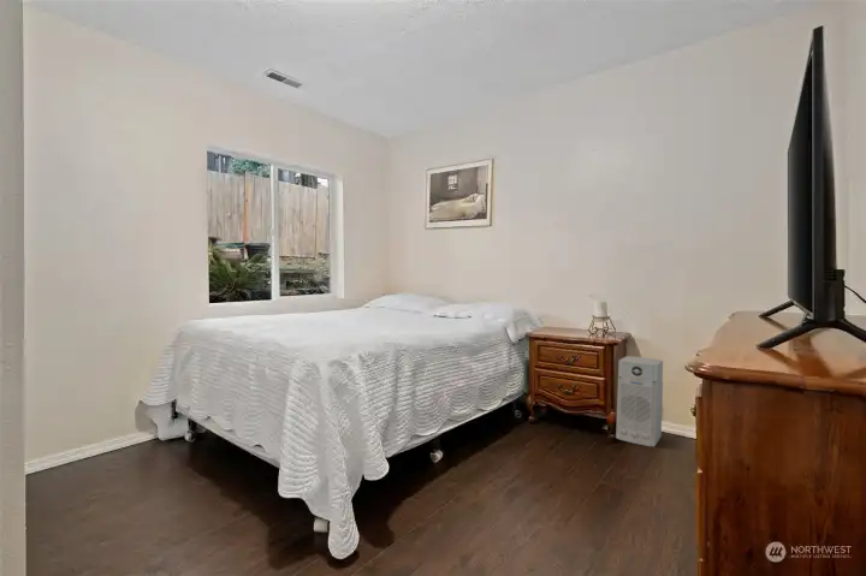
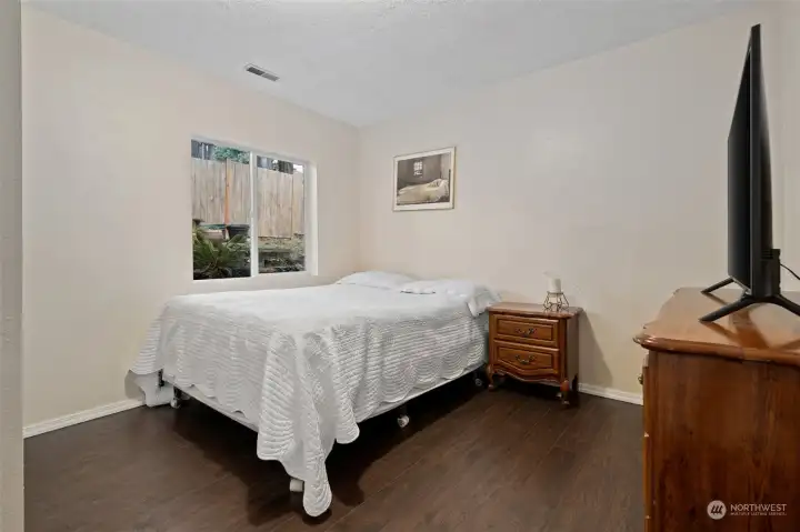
- air purifier (640, 398)
